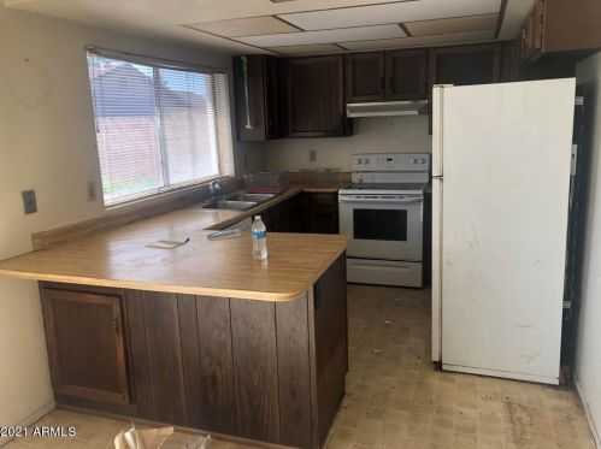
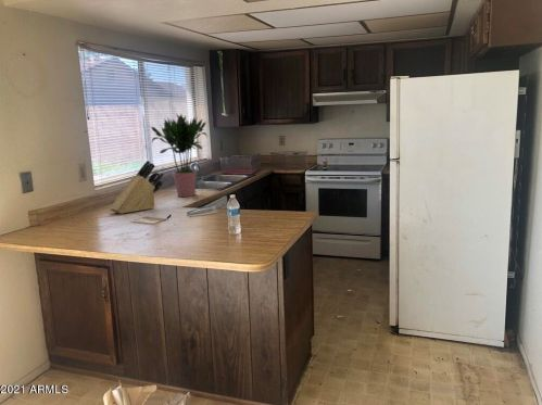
+ potted plant (179, 154)
+ knife block (137, 186)
